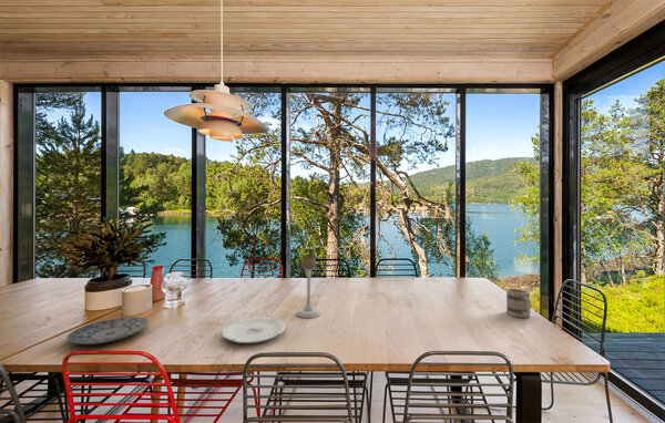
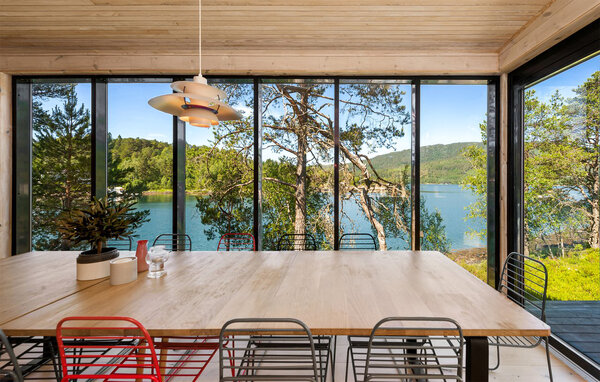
- plate (254, 330)
- mug (520, 303)
- plate (110, 331)
- candle holder (308, 285)
